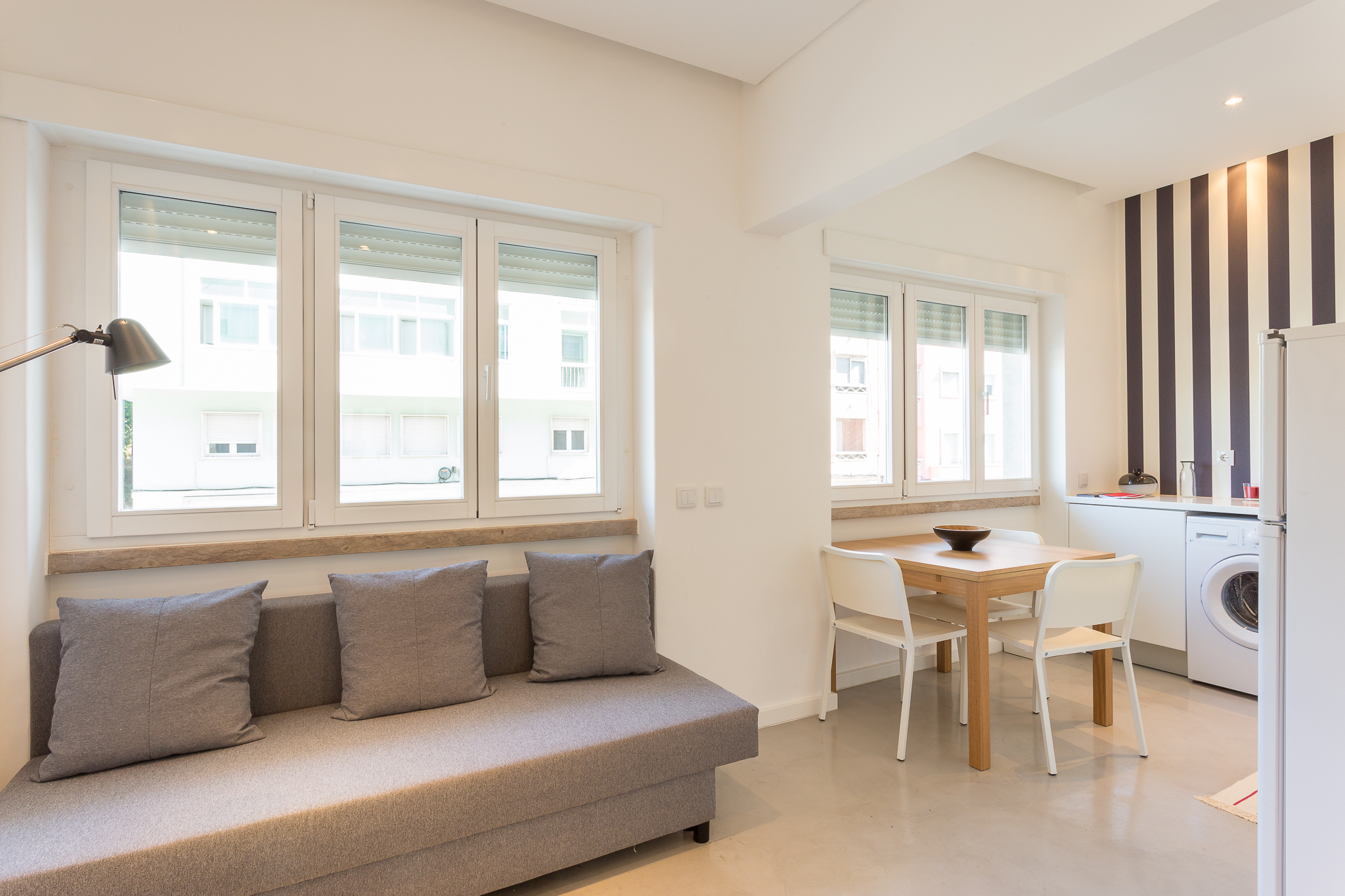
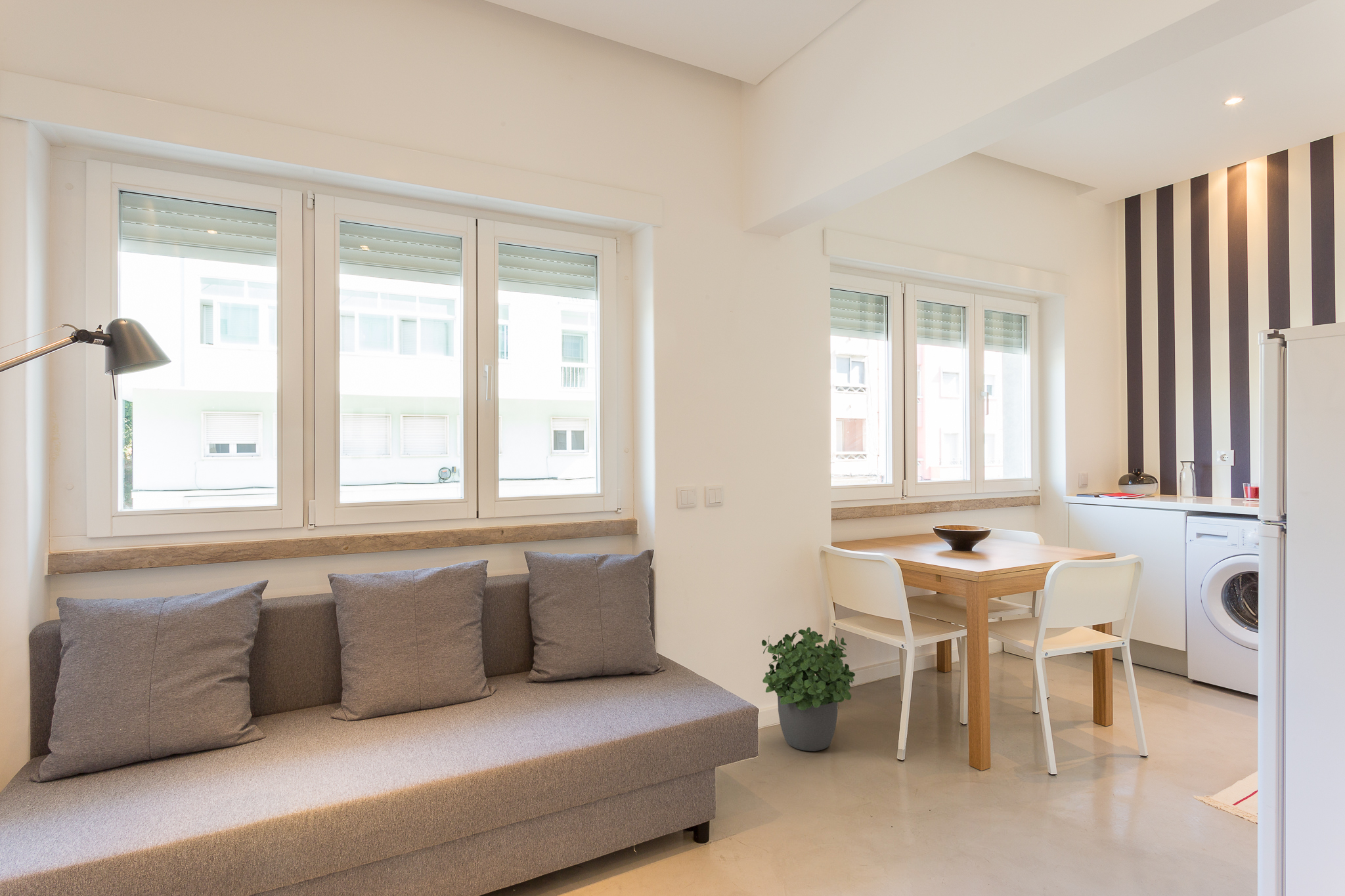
+ potted plant (810, 685)
